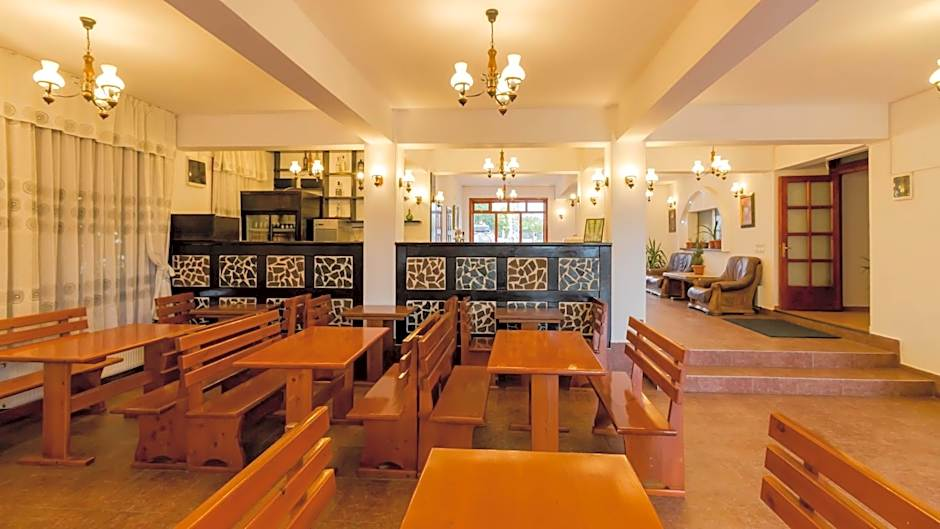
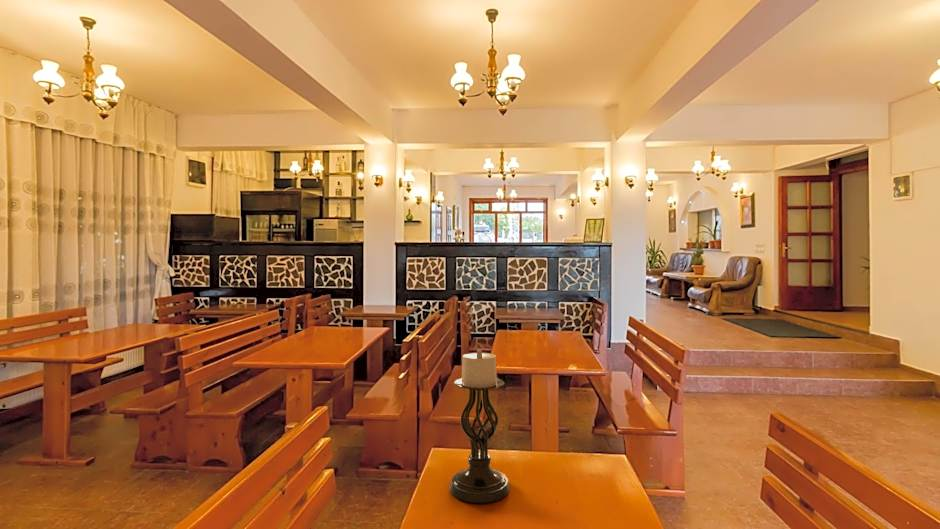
+ candle holder (479, 419)
